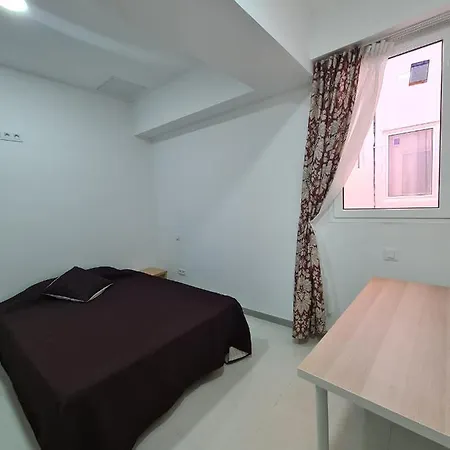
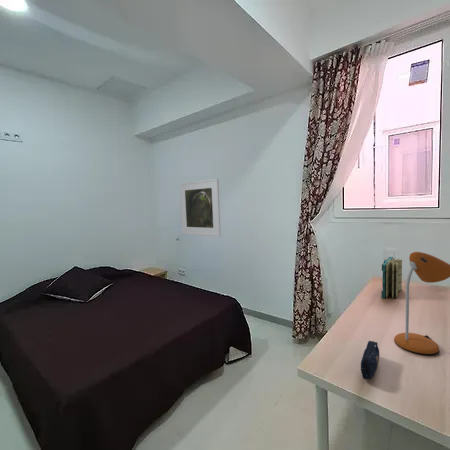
+ desk lamp (408, 298)
+ pencil case (370, 359)
+ book (391, 276)
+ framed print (198, 208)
